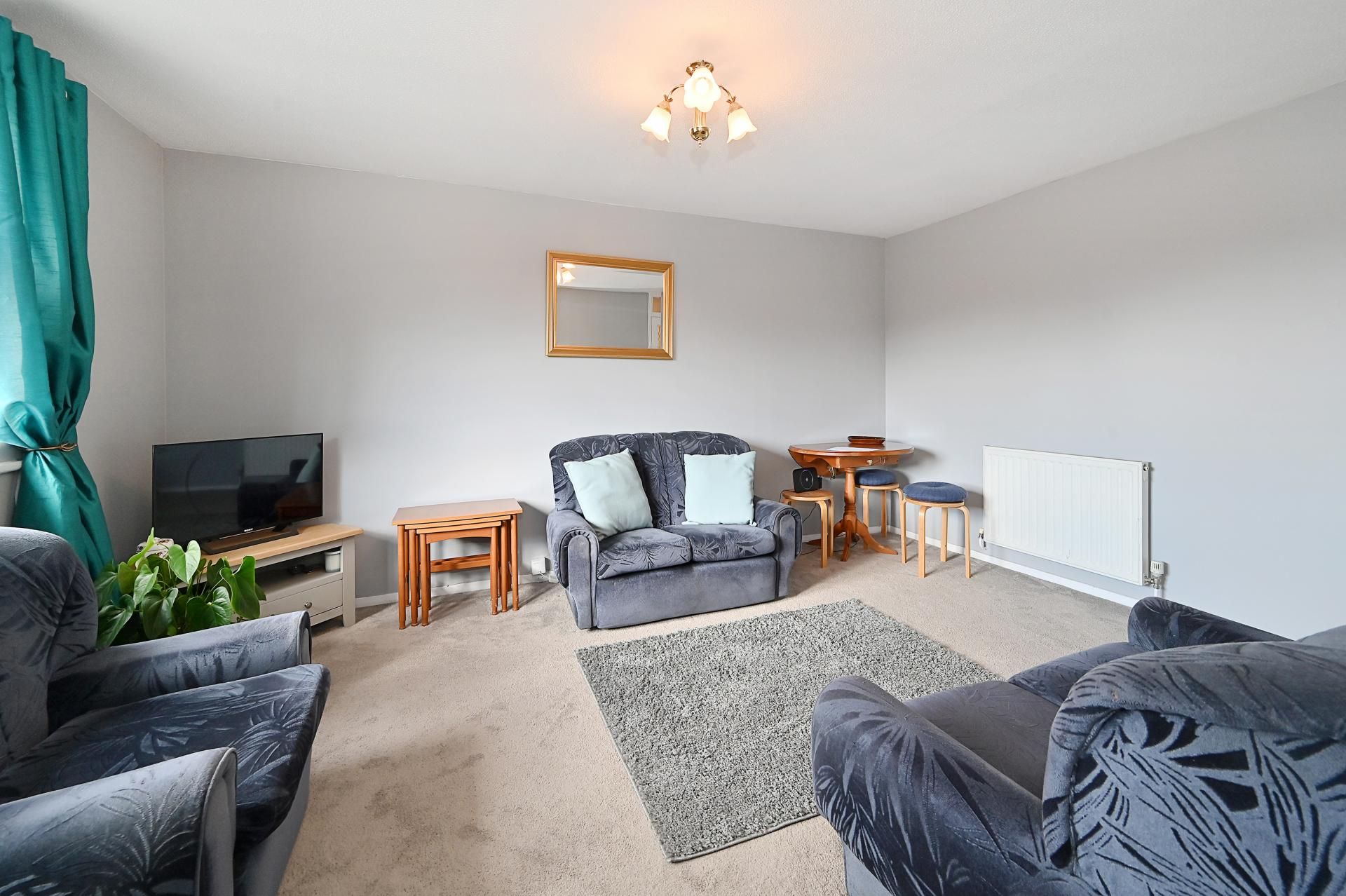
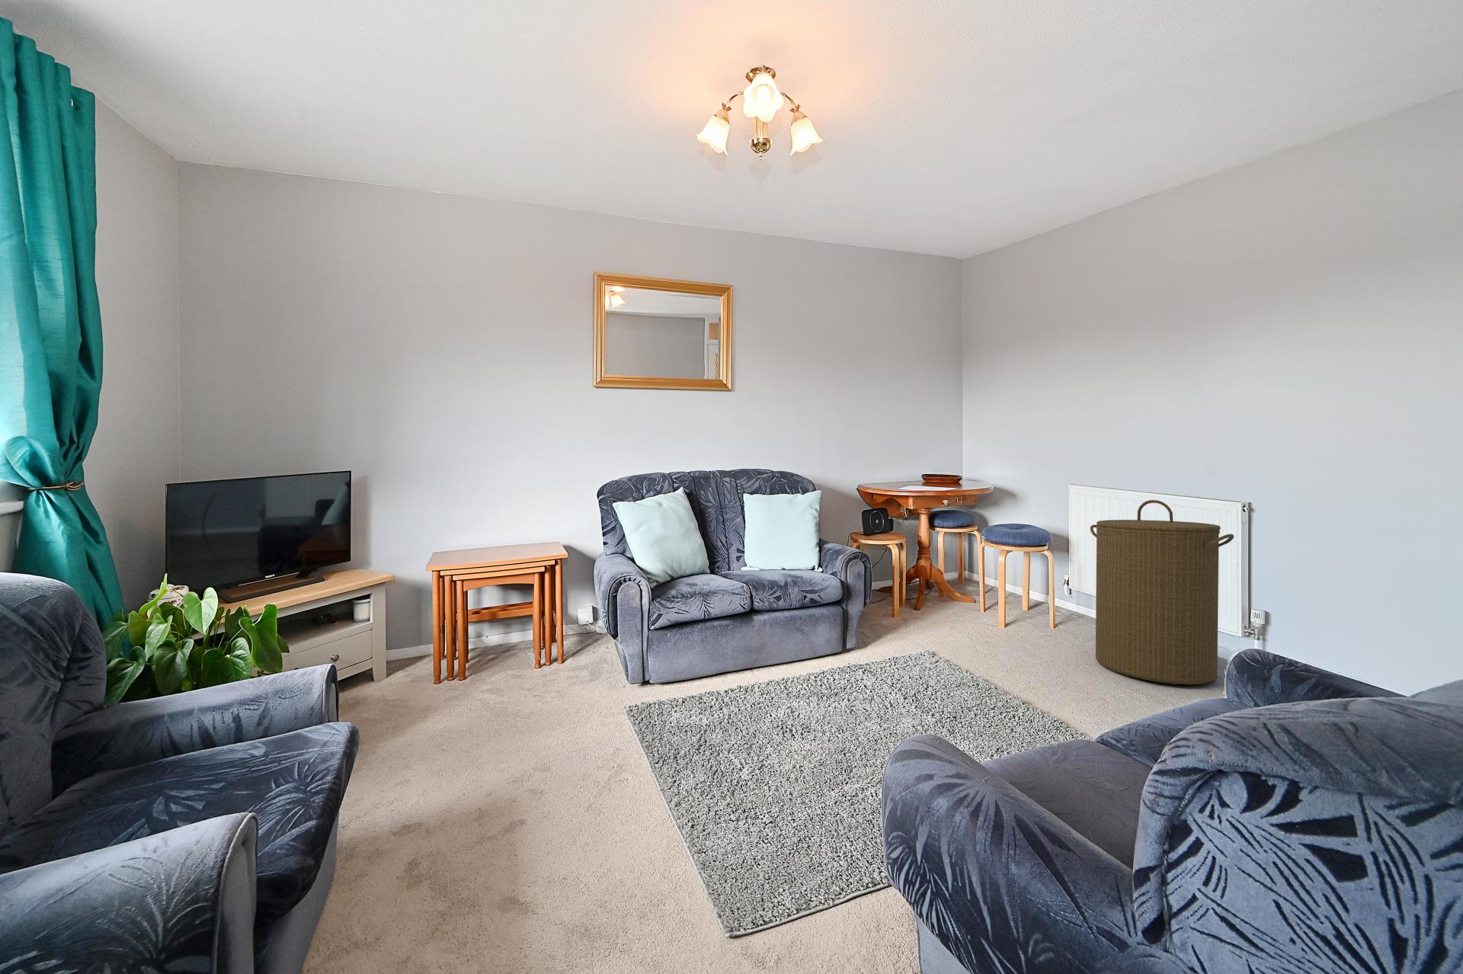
+ laundry hamper (1154, 584)
